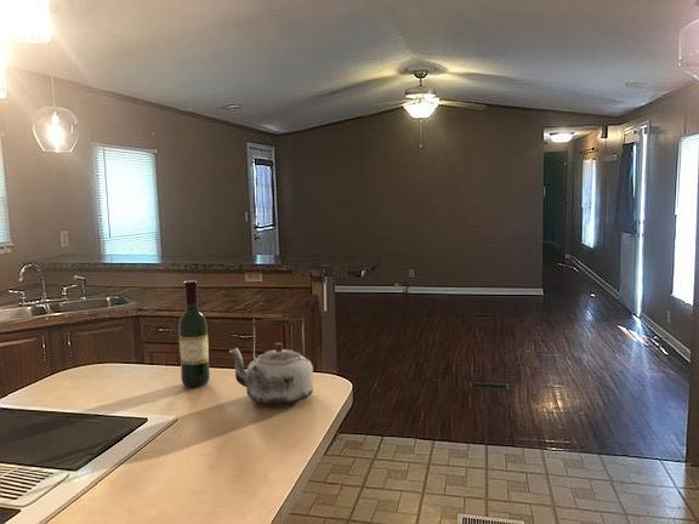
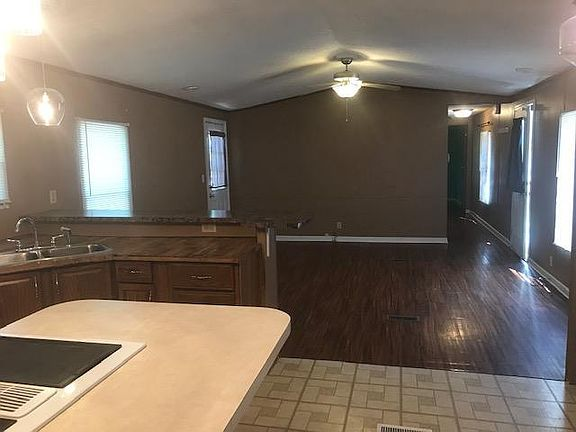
- wine bottle (193, 332)
- kettle (271, 358)
